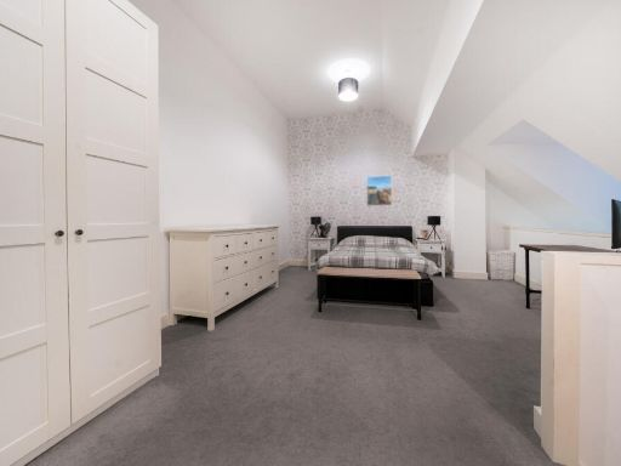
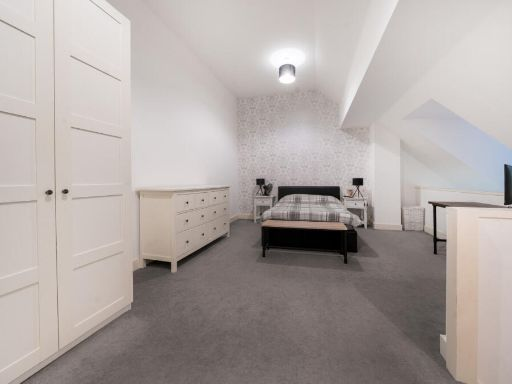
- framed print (378, 191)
